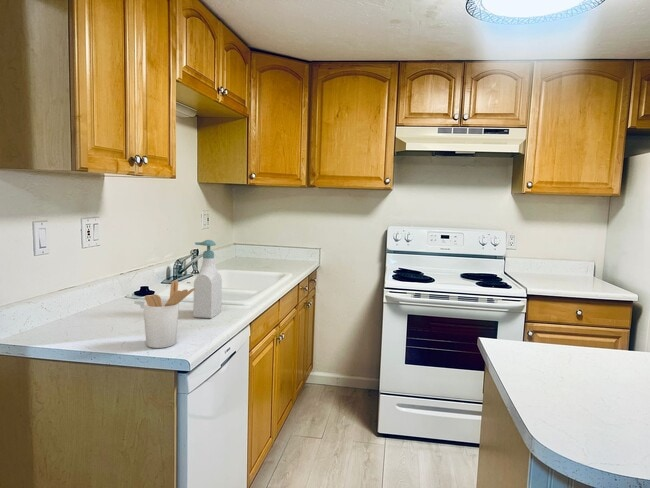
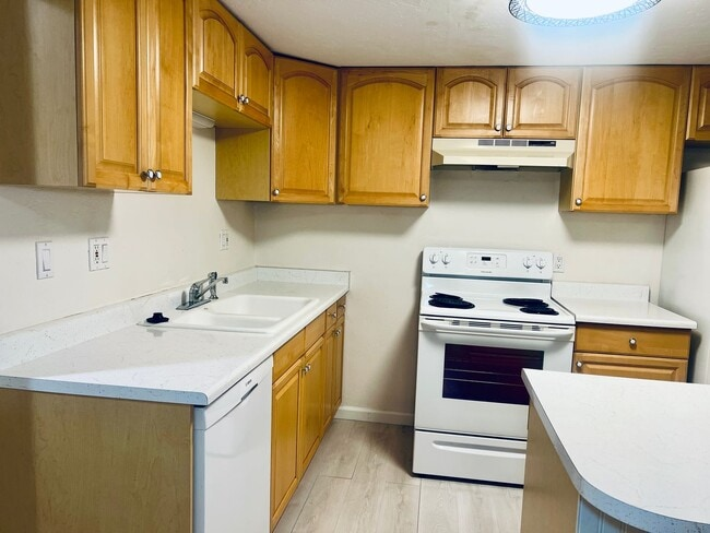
- soap bottle (205, 277)
- utensil holder (168, 314)
